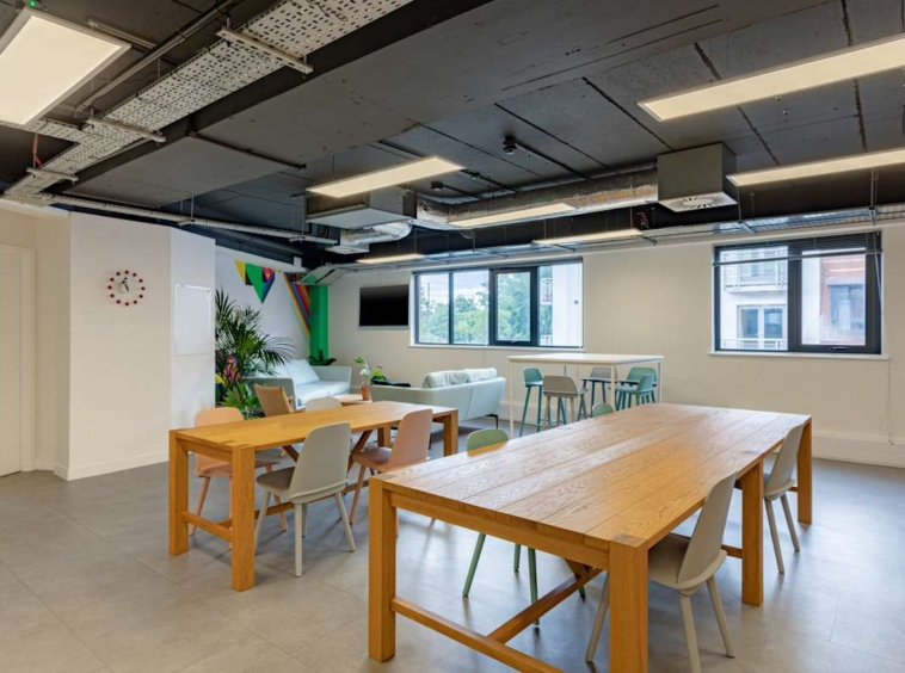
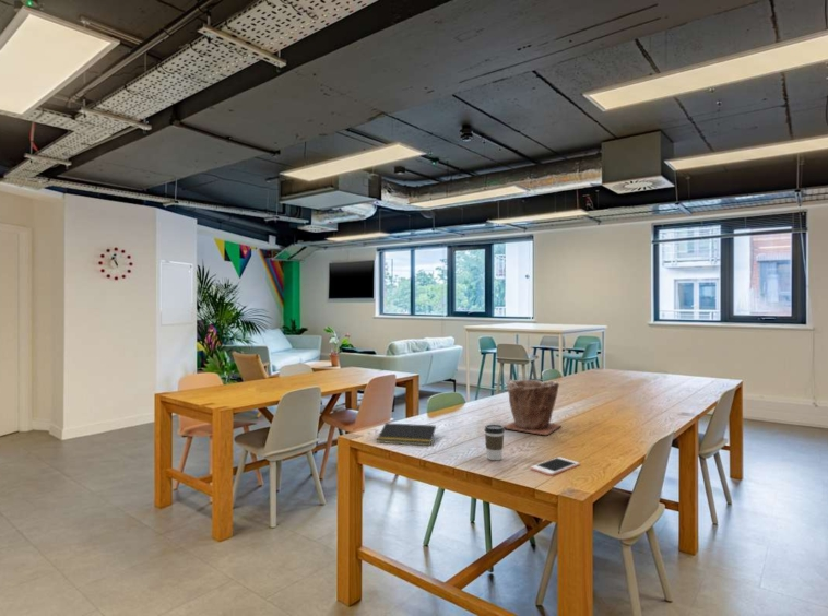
+ notepad (406, 434)
+ plant pot (532, 403)
+ coffee cup (494, 441)
+ cell phone (555, 465)
